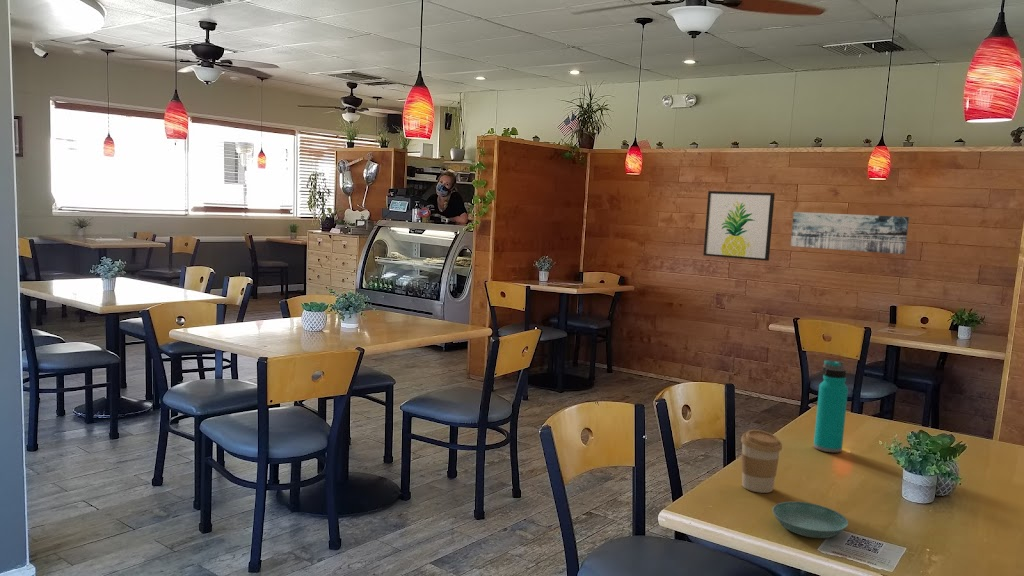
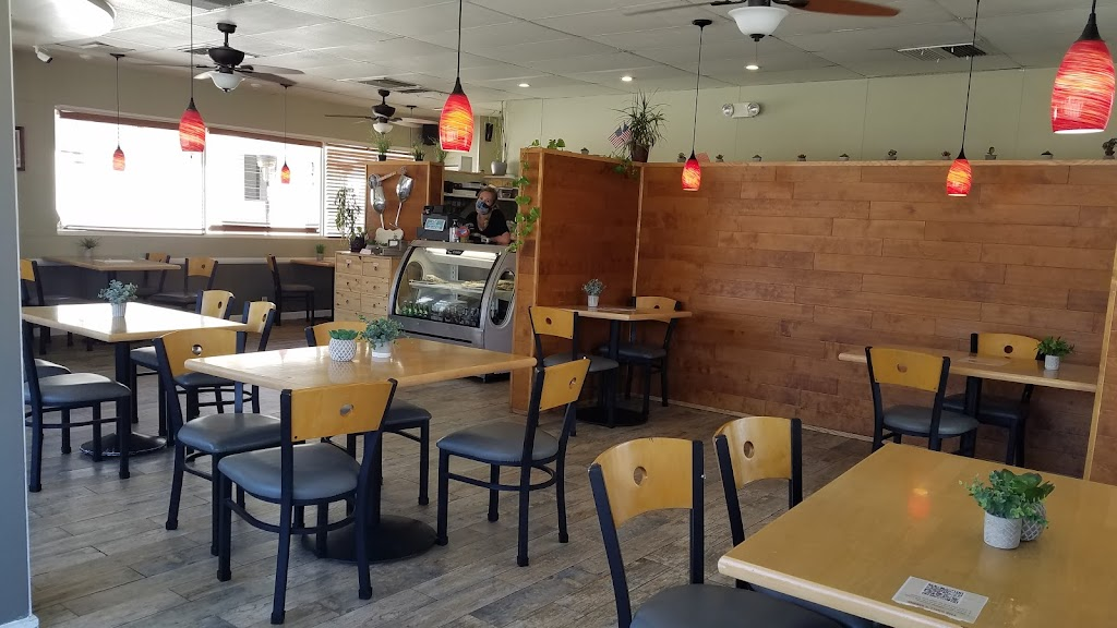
- wall art (847, 232)
- coffee cup (759, 460)
- water bottle (831, 405)
- saucer (809, 521)
- wall art (738, 225)
